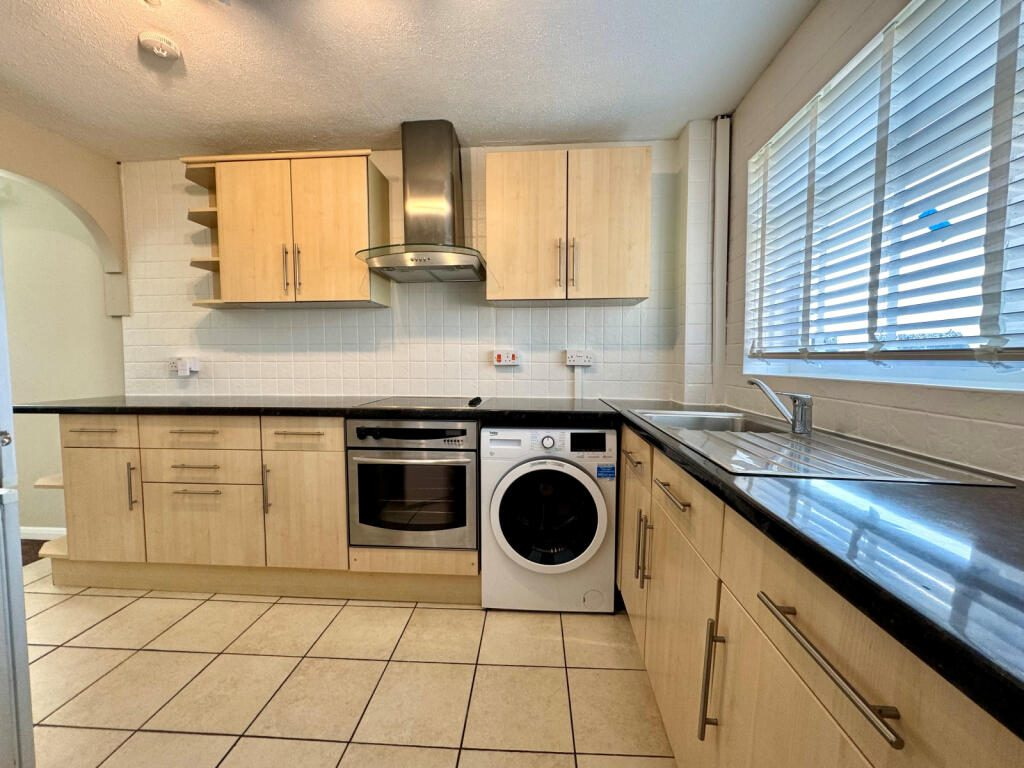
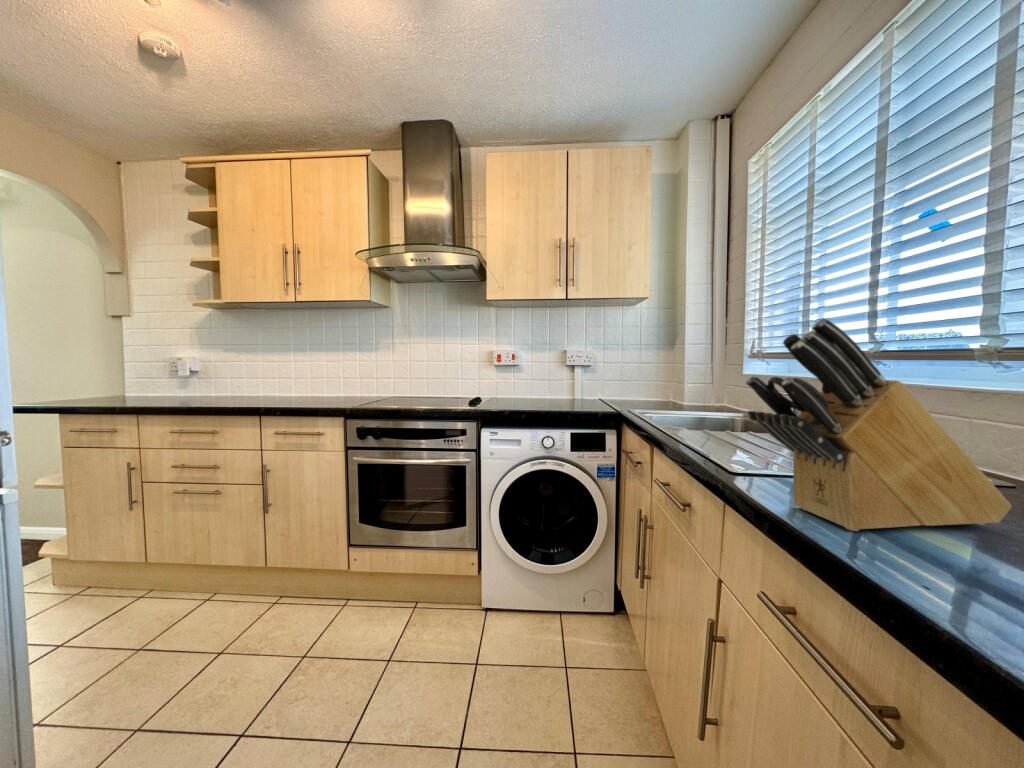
+ knife block (869, 419)
